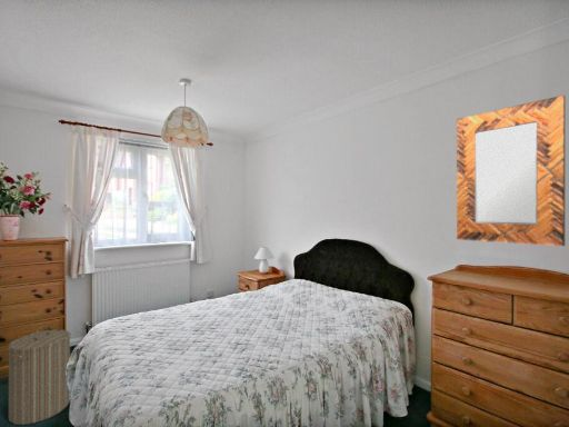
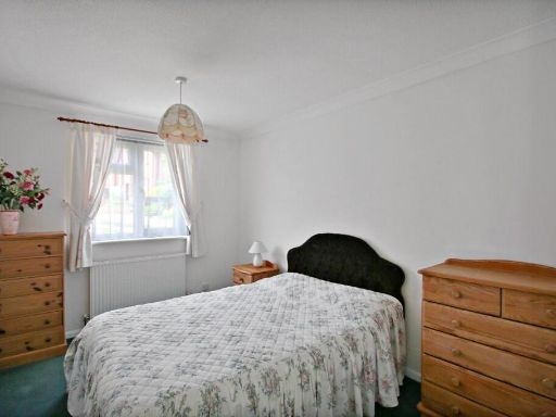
- laundry hamper (40, 368)
- home mirror (505, 175)
